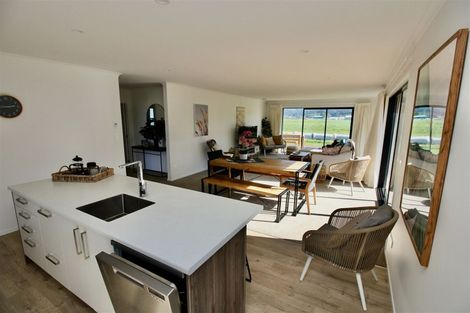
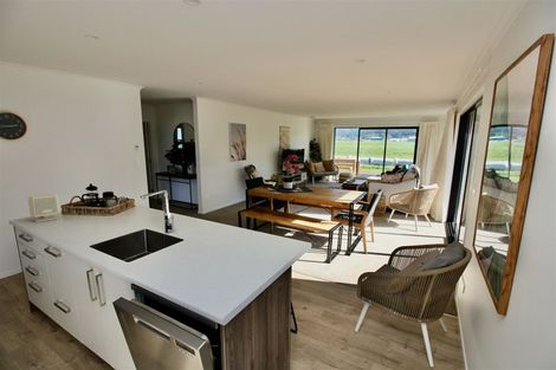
+ speaker (44, 207)
